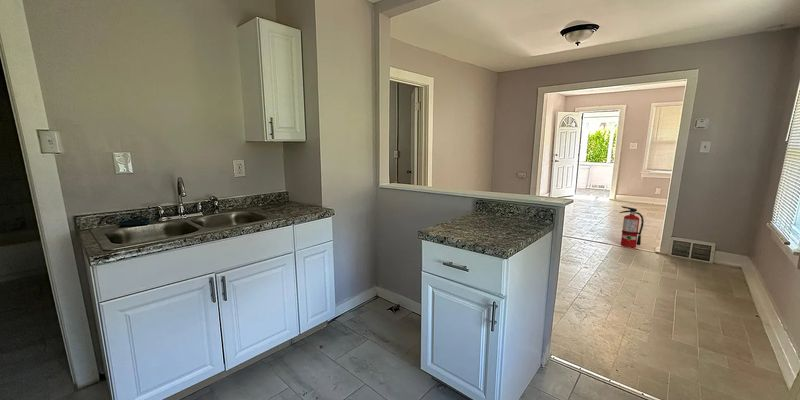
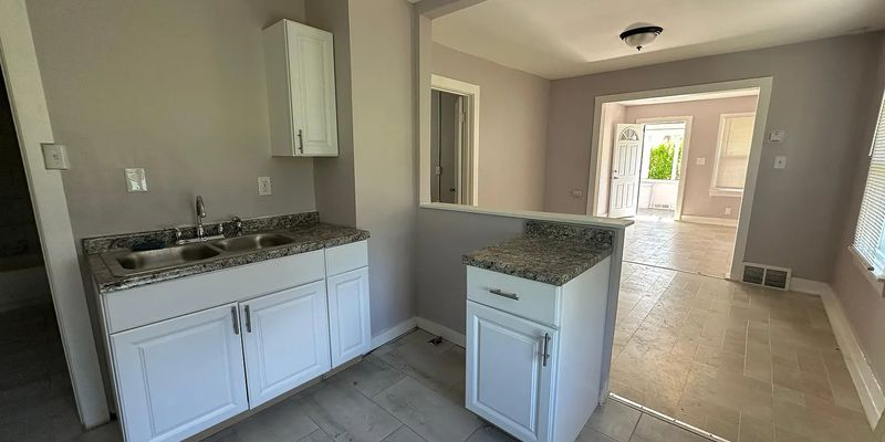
- fire extinguisher (629, 226)
